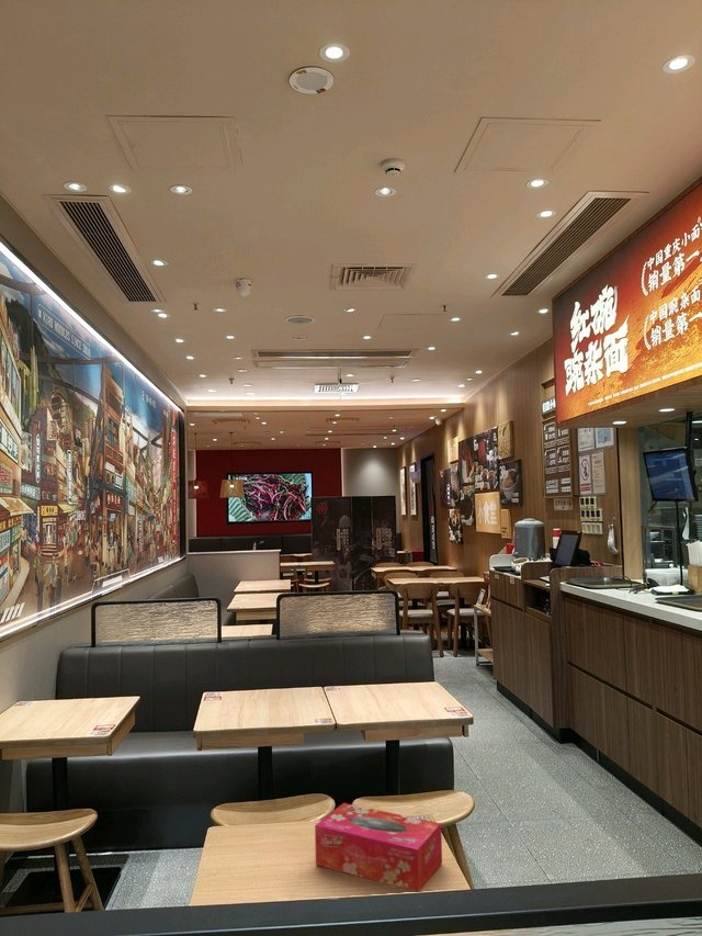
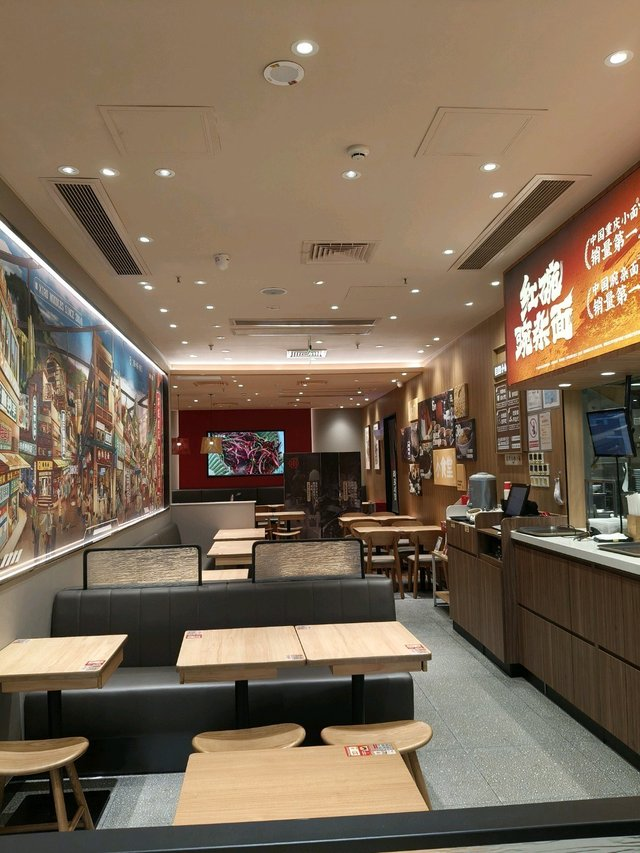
- tissue box (378, 844)
